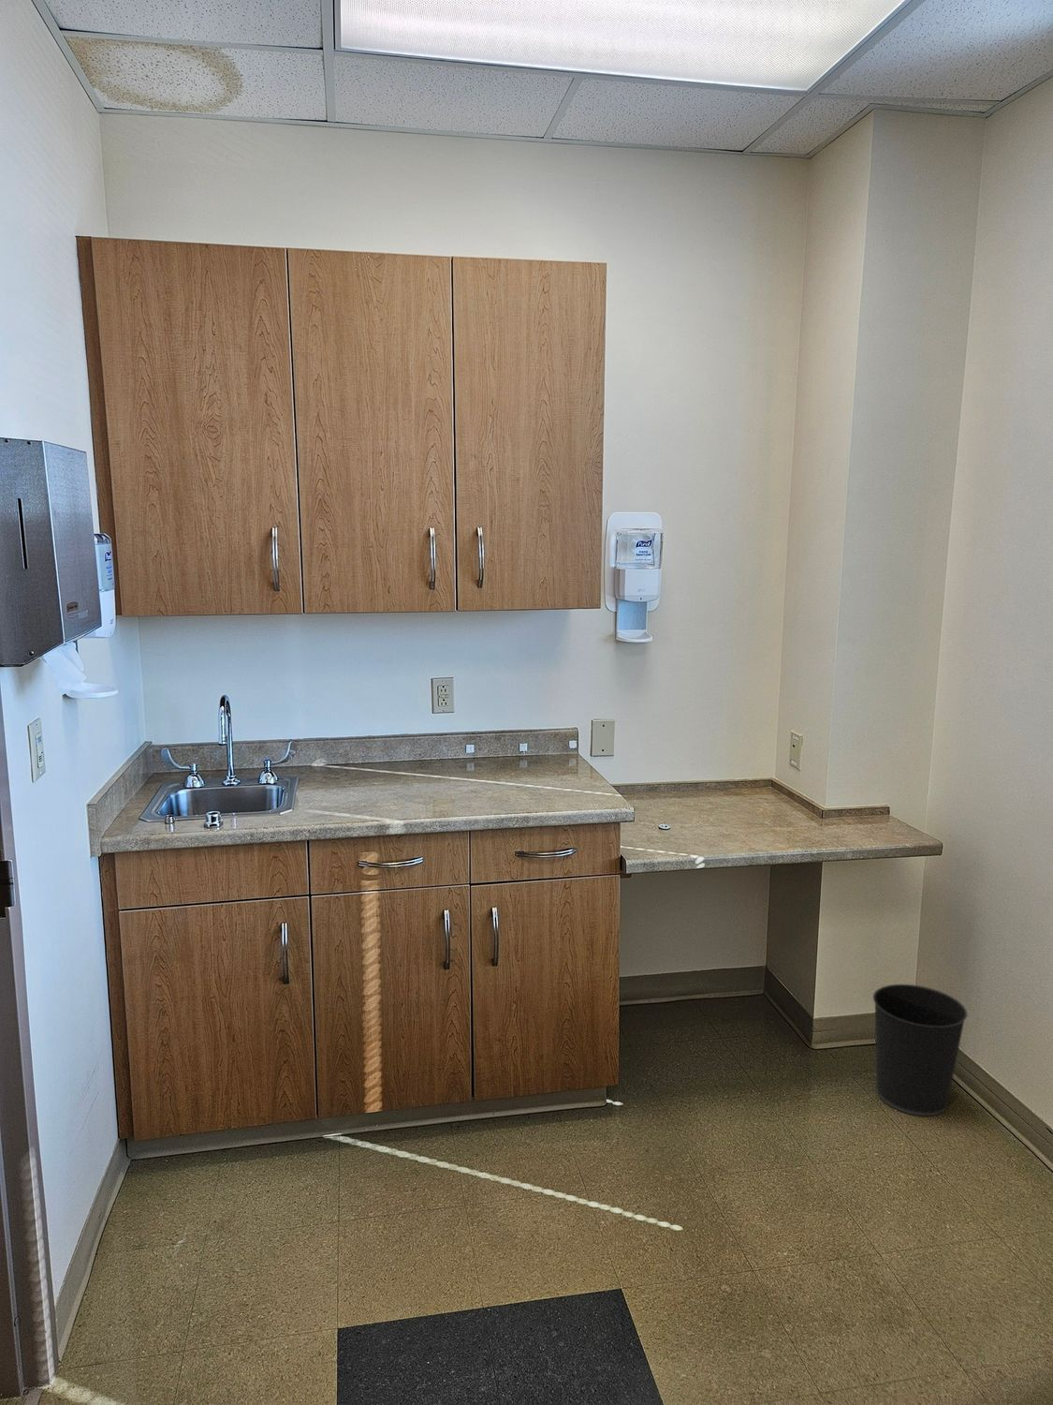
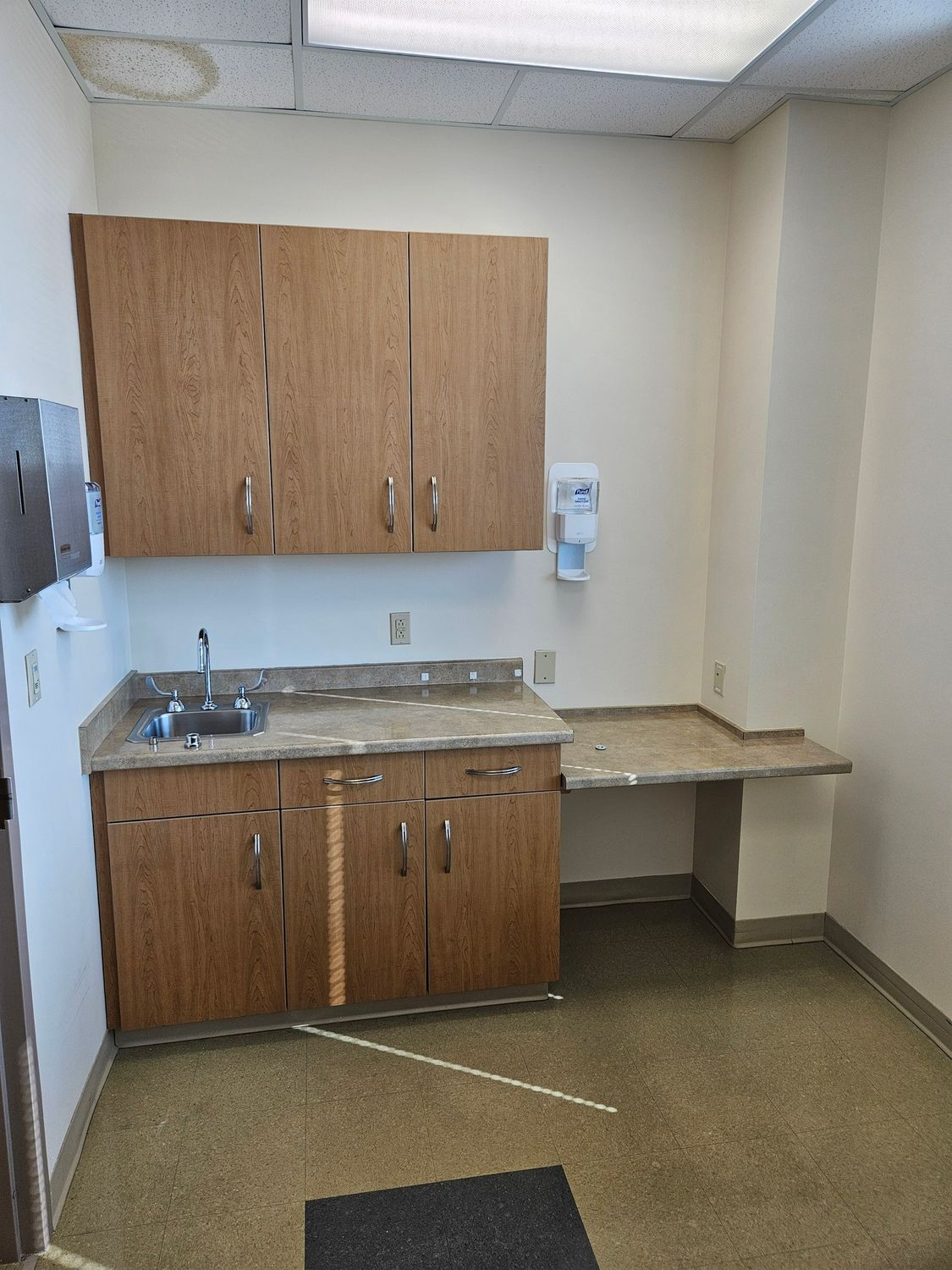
- wastebasket (915, 1050)
